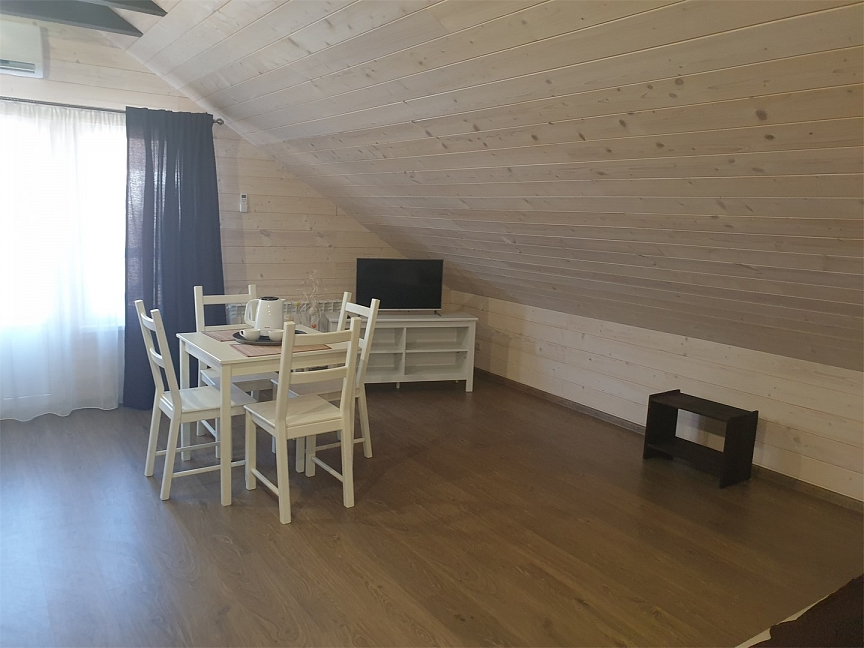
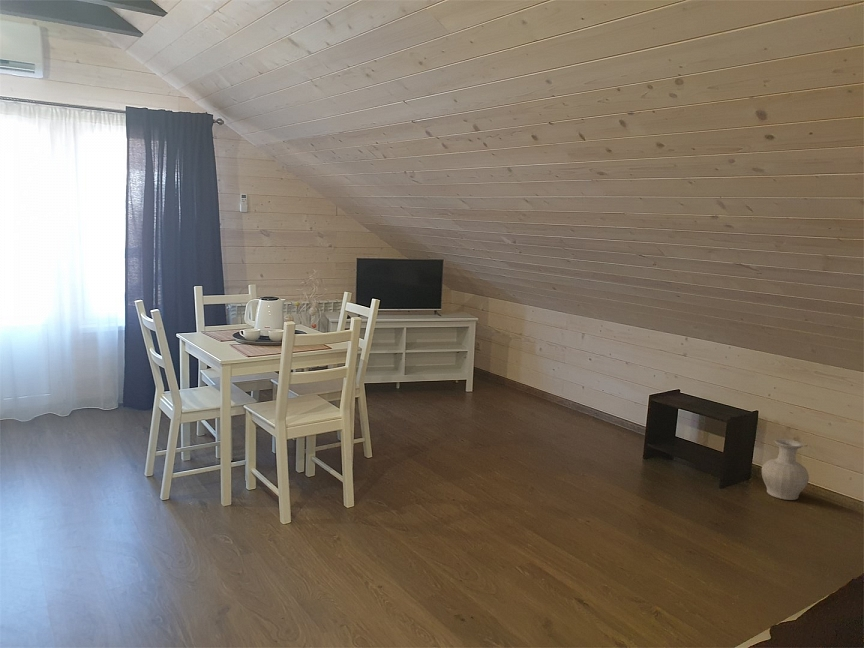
+ vase (785, 468)
